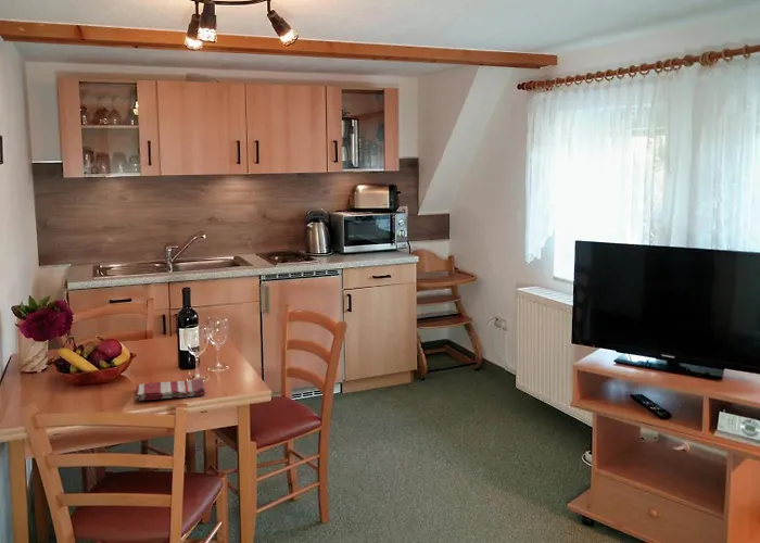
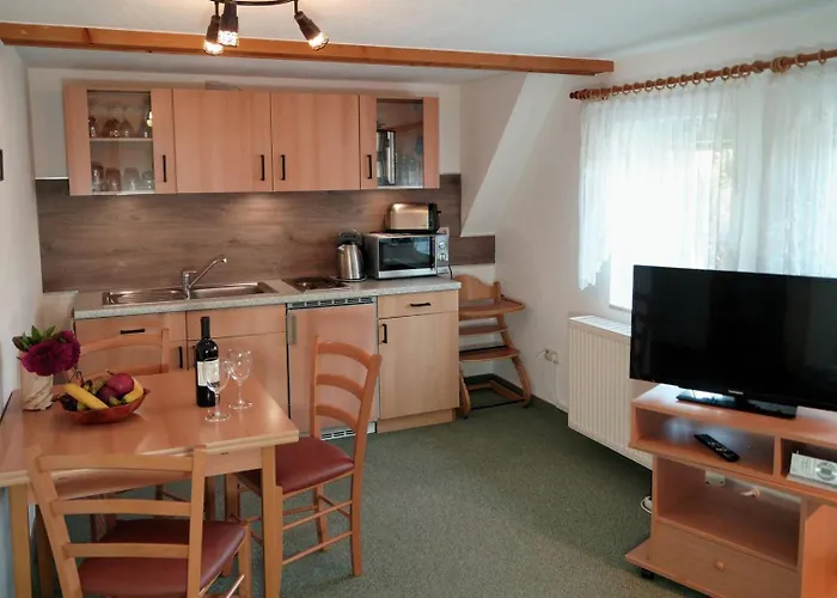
- dish towel (170, 388)
